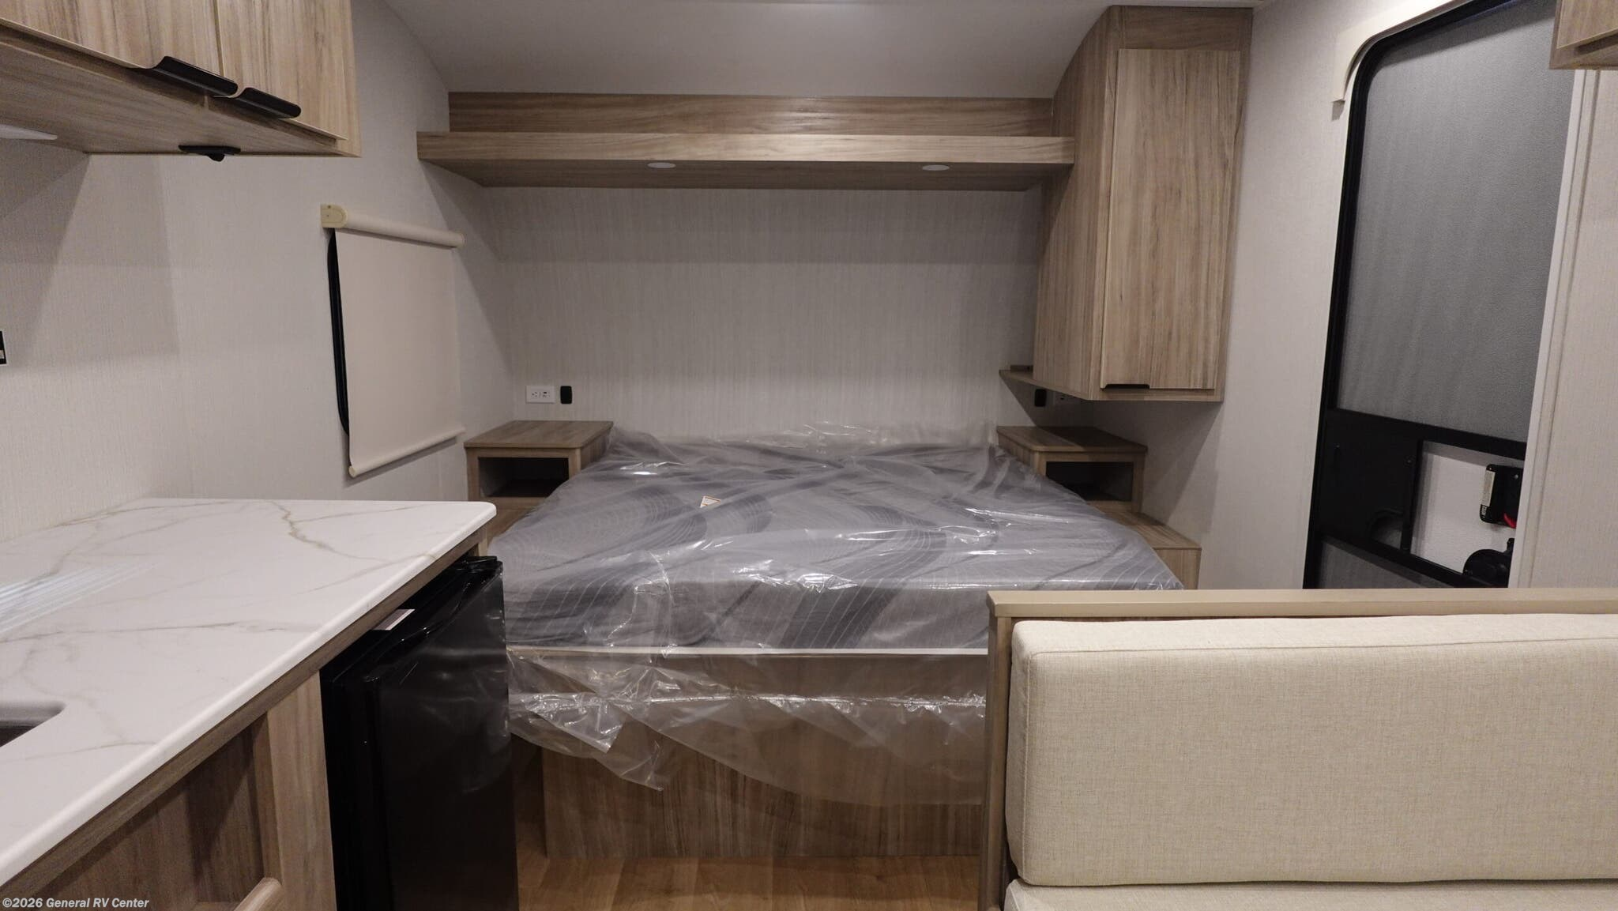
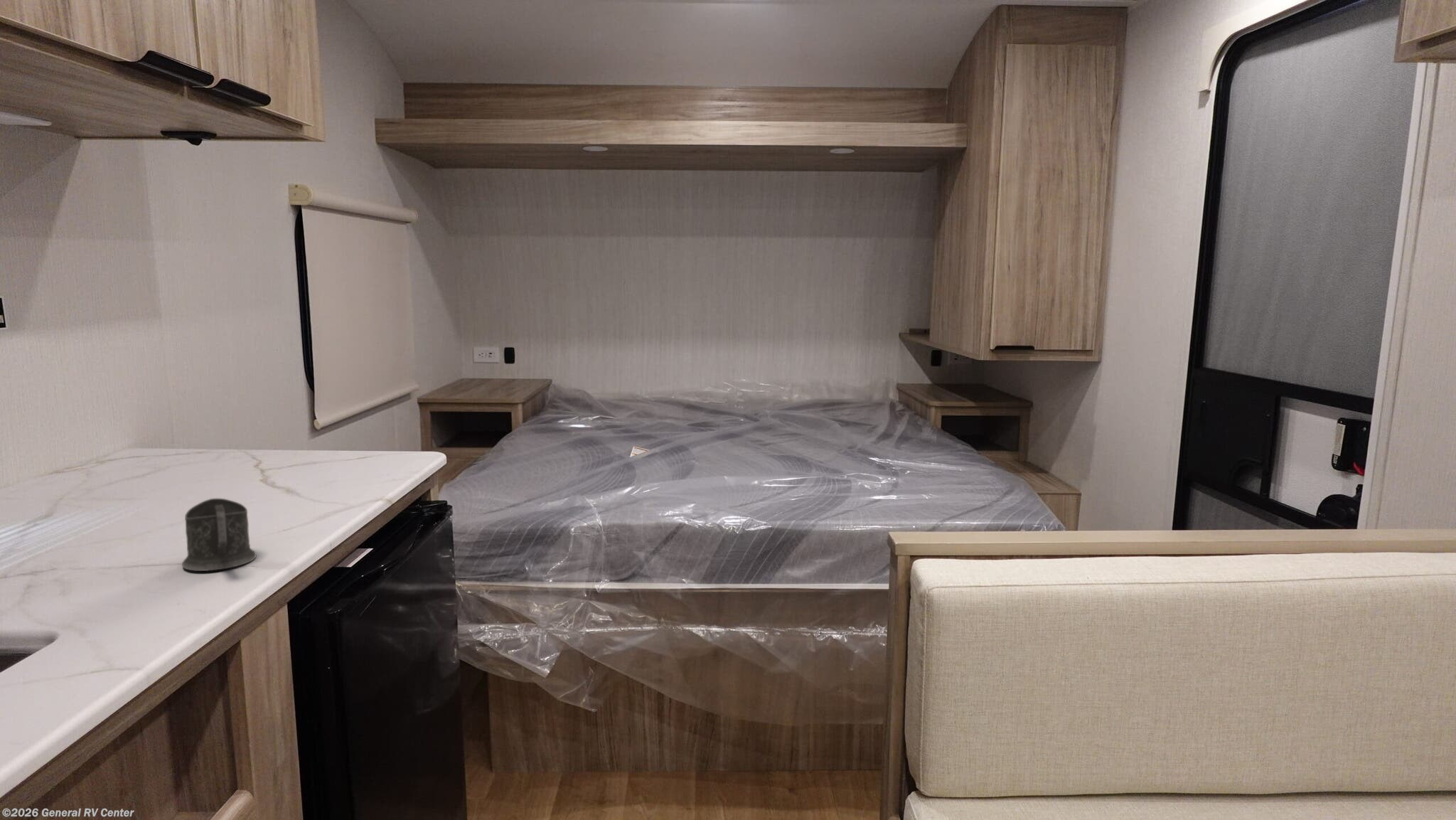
+ mug (219, 532)
